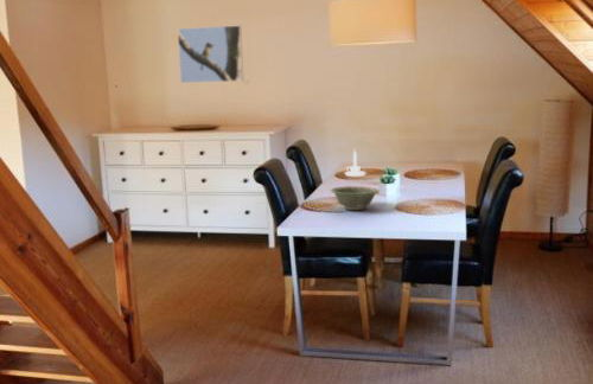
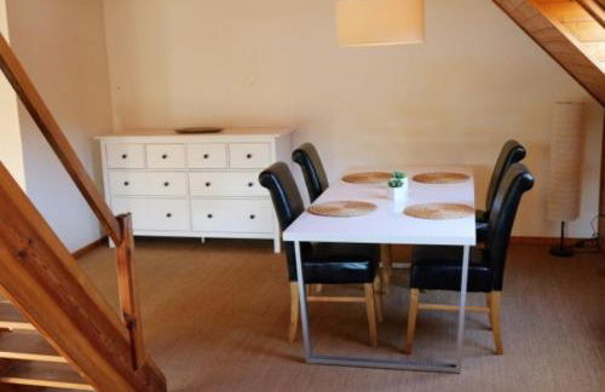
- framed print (210, 55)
- bowl (355, 198)
- candle holder (355, 161)
